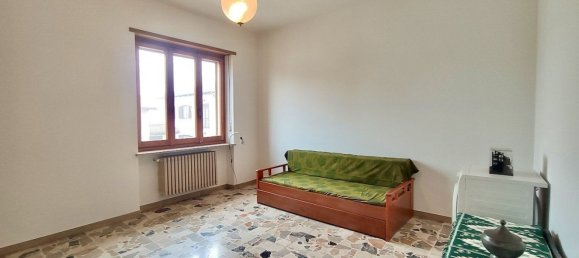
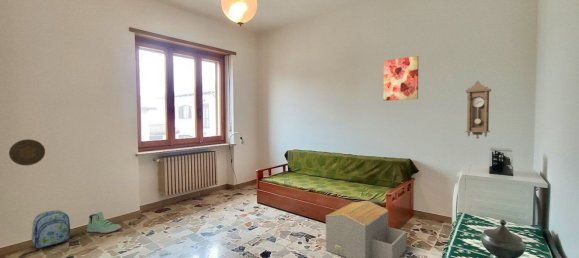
+ backpack (52, 228)
+ sneaker (104, 221)
+ decorative plate (27, 152)
+ architectural model (366, 229)
+ wall art (400, 79)
+ pendulum clock (477, 110)
